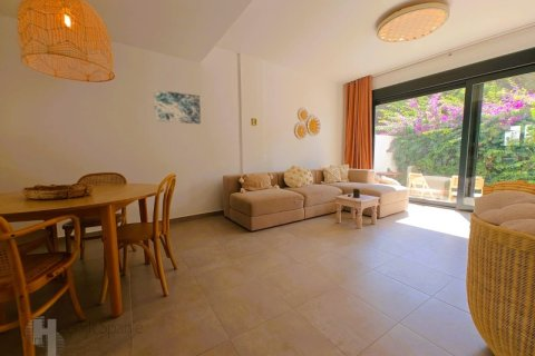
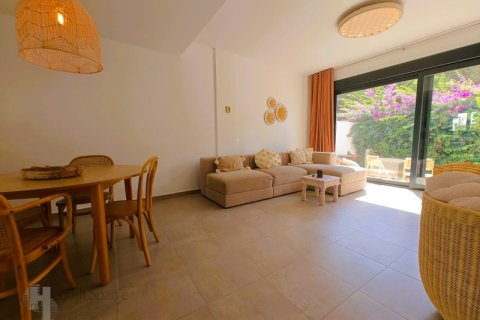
- wall art (177, 107)
